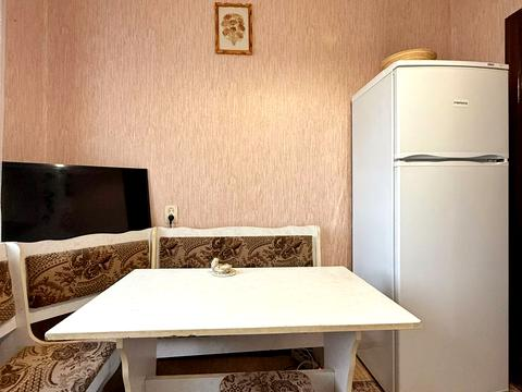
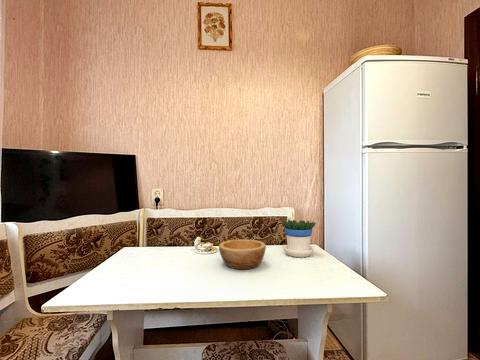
+ bowl (242, 254)
+ flowerpot (298, 238)
